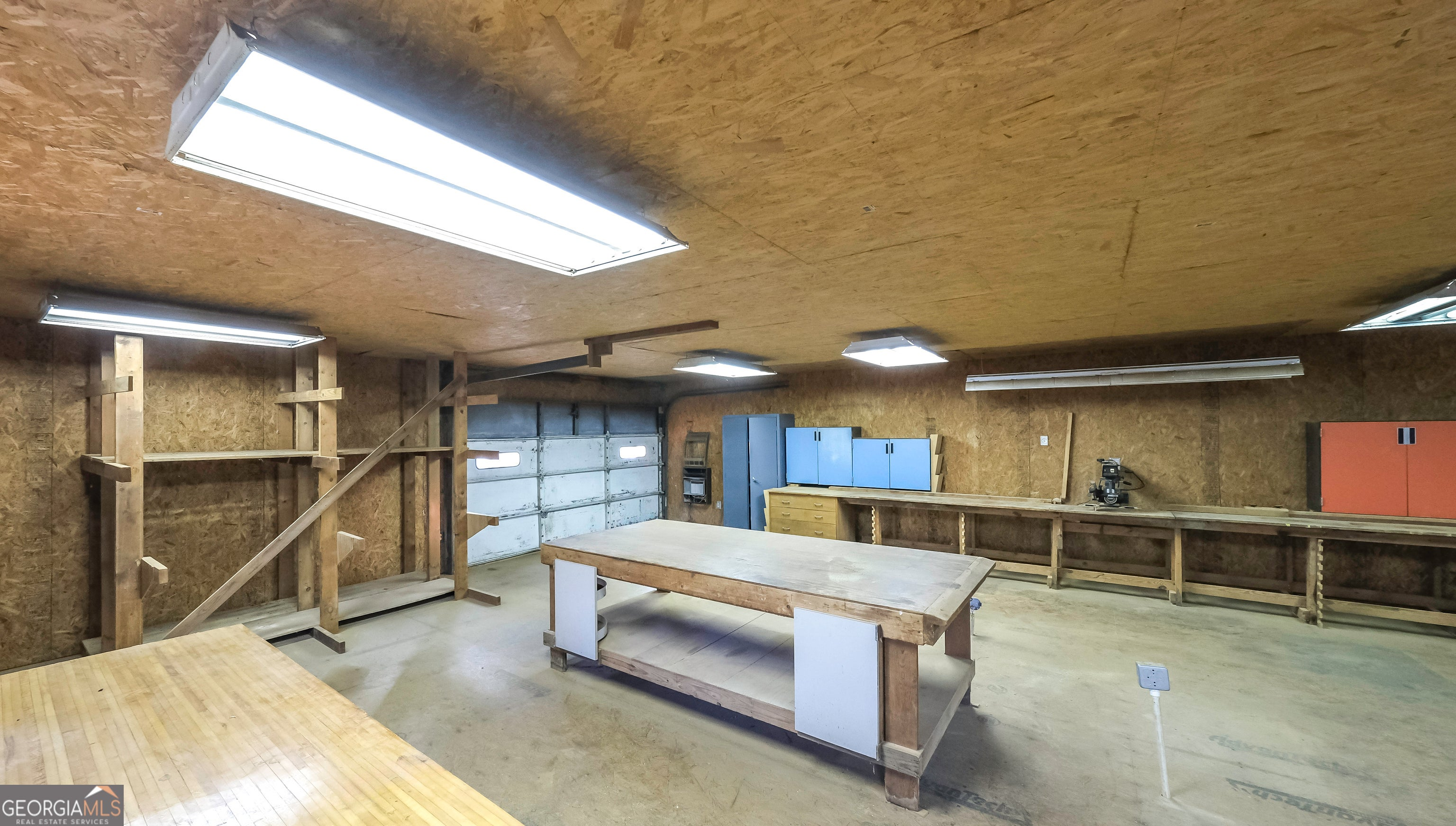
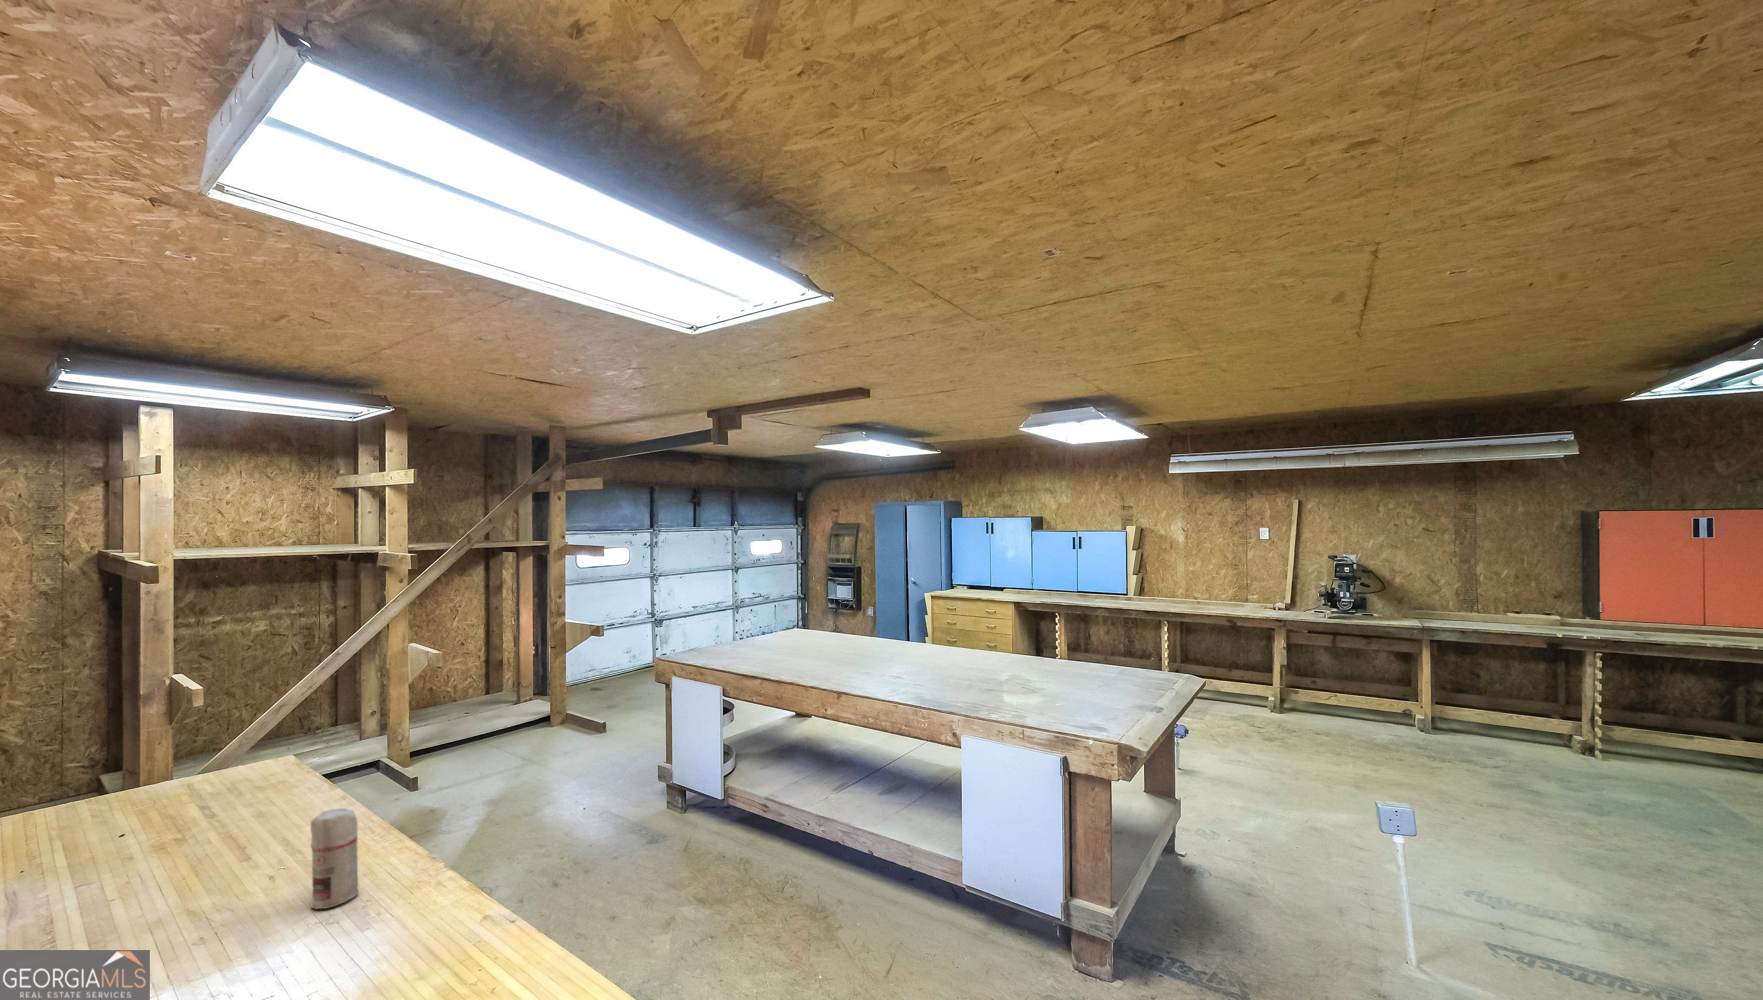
+ spray can (334, 856)
